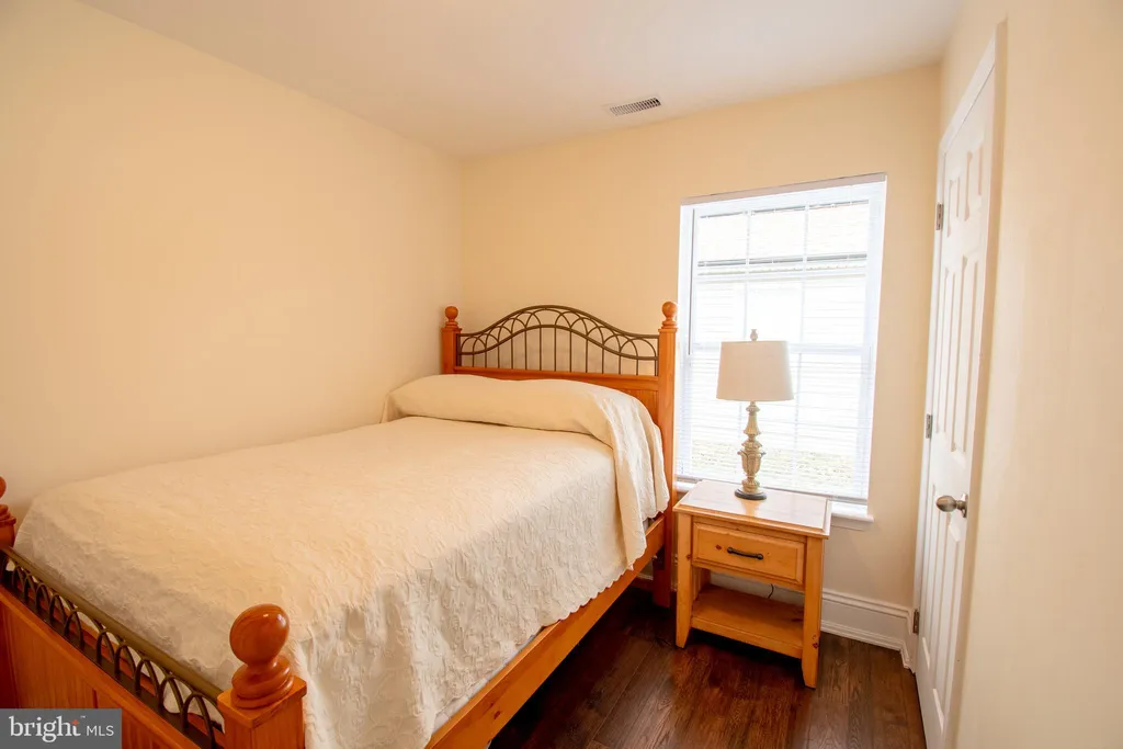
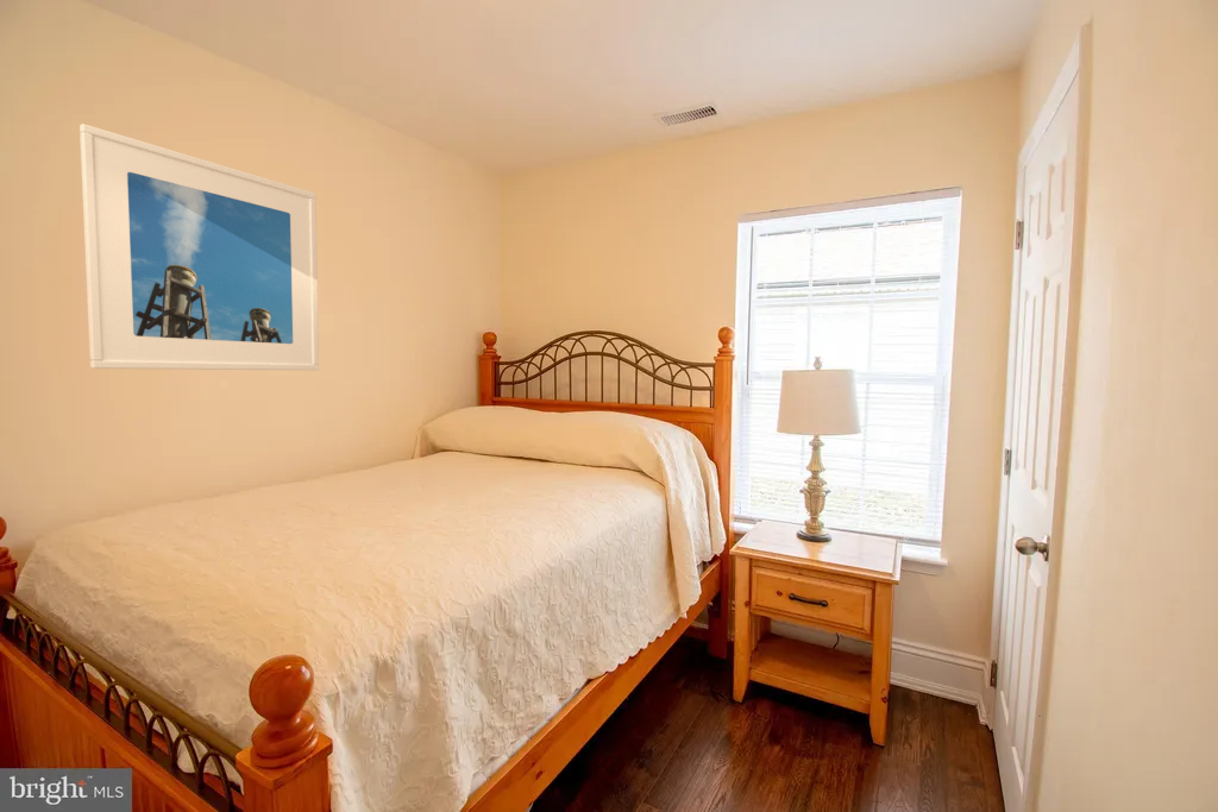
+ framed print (219, 267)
